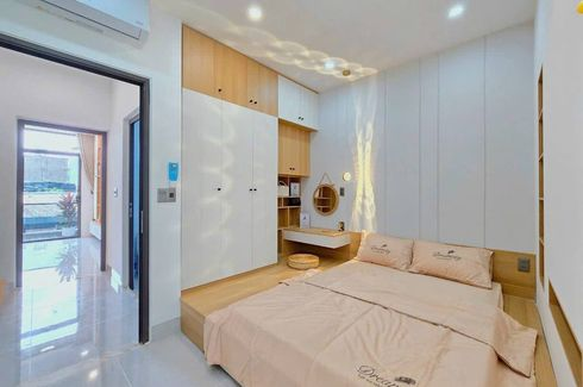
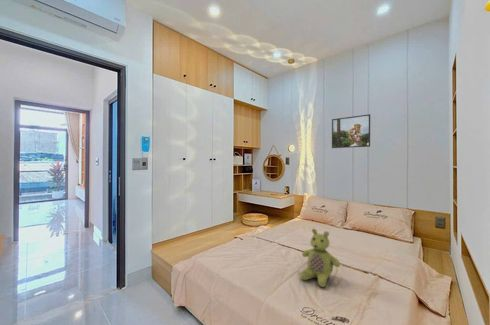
+ stuffed bear (317, 254)
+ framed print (350, 132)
